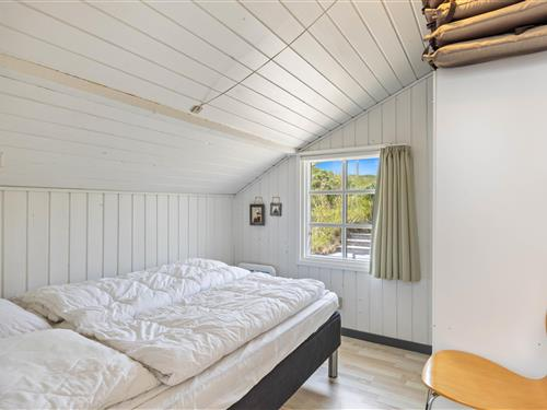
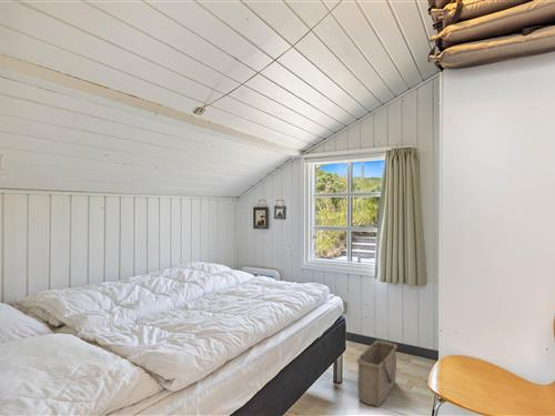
+ basket (377, 371)
